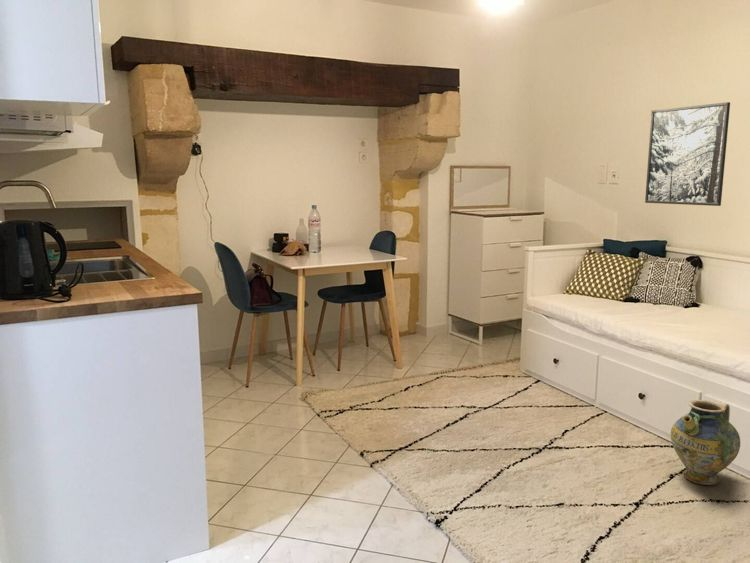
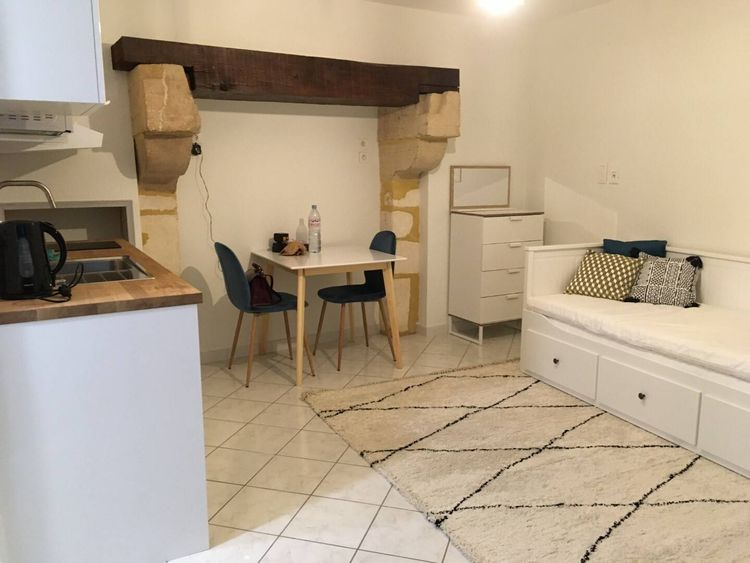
- ceramic jug (702, 442)
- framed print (684, 156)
